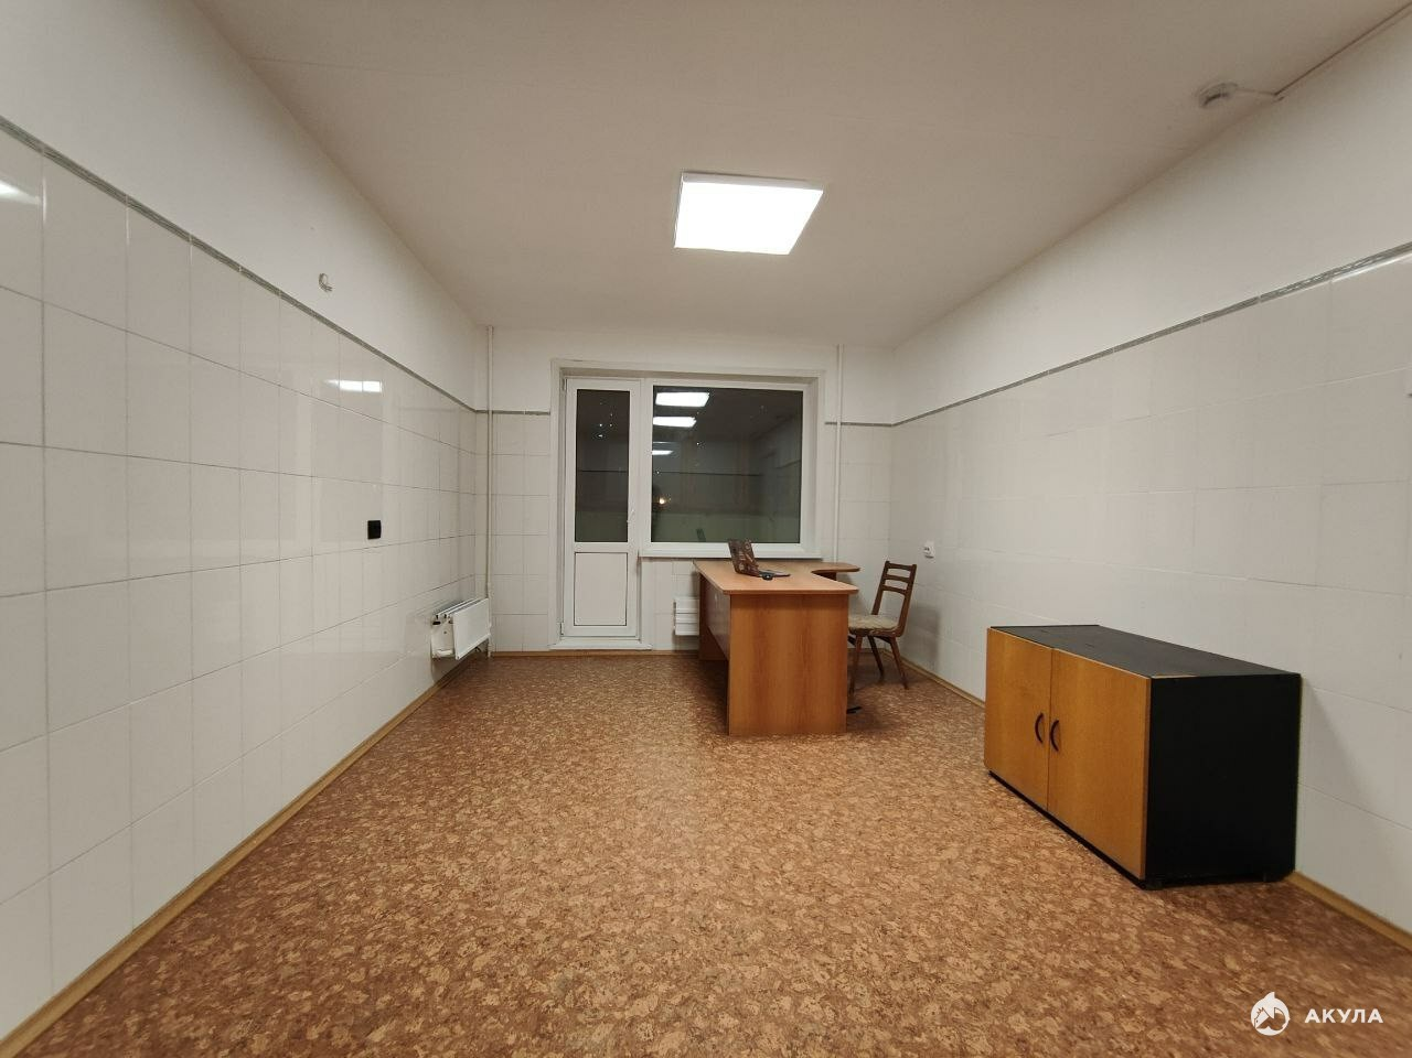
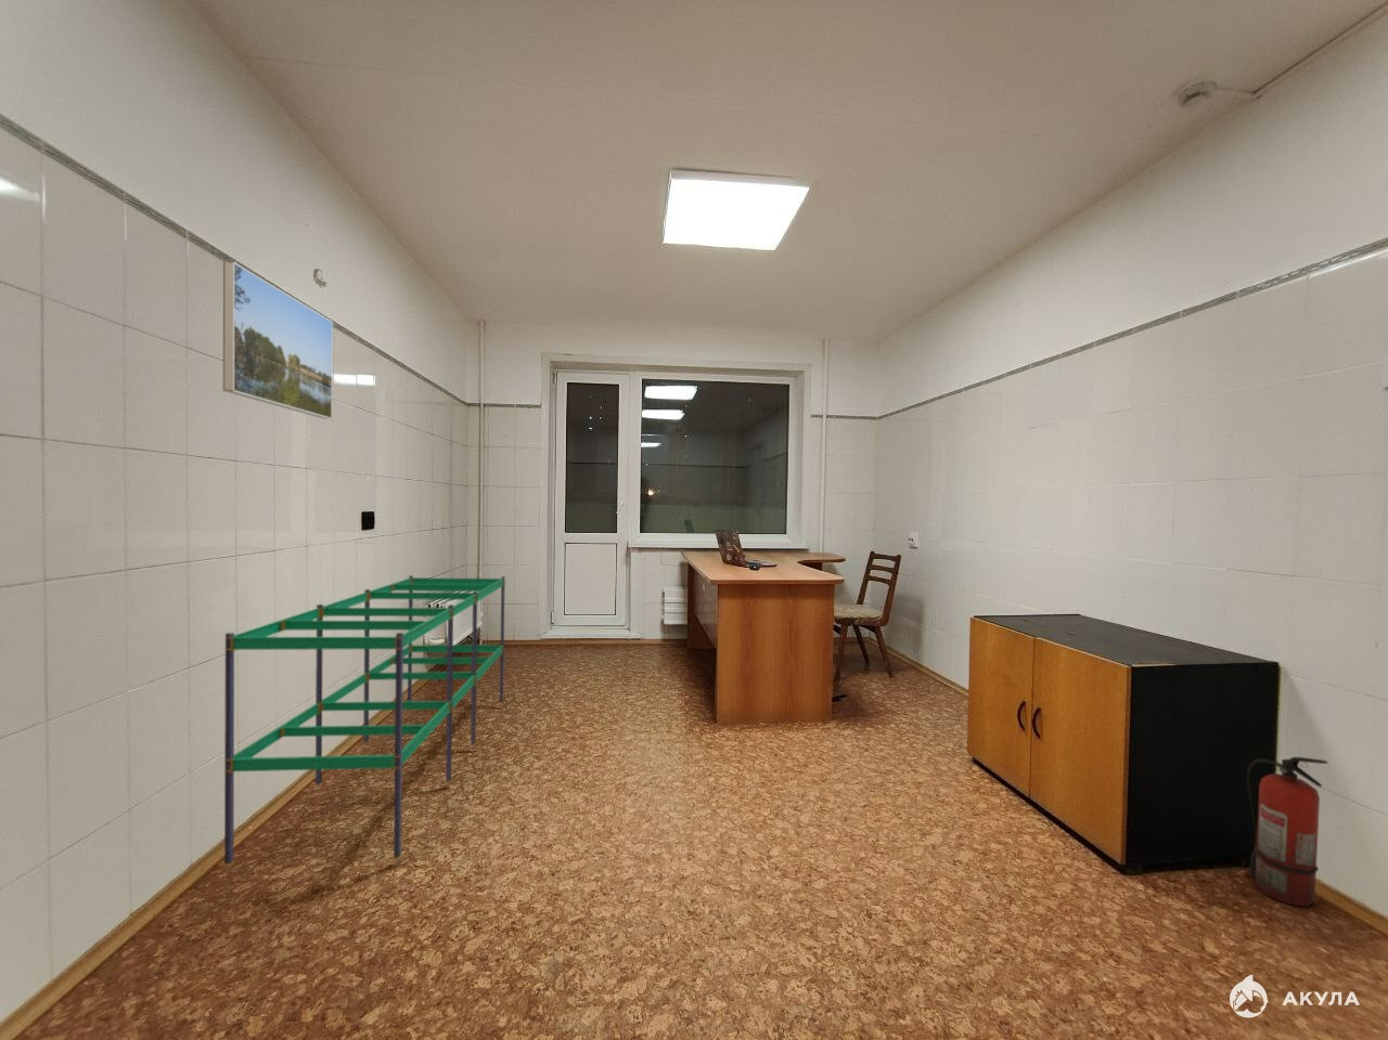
+ fire extinguisher (1282, 819)
+ shelving unit (408, 682)
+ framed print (285, 351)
